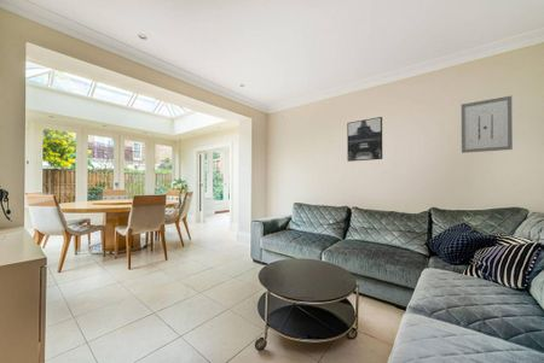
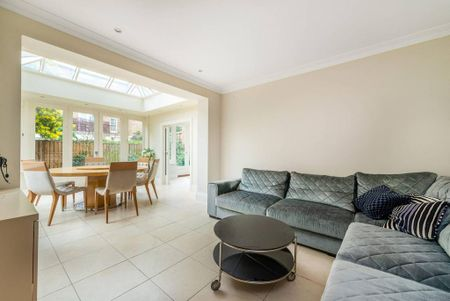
- wall art (485, 125)
- wall art (364, 140)
